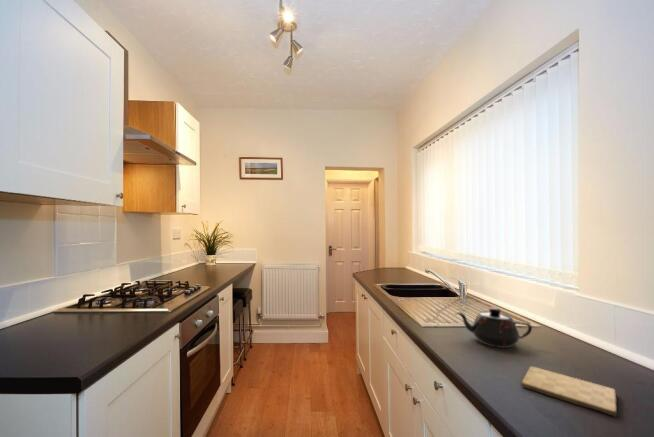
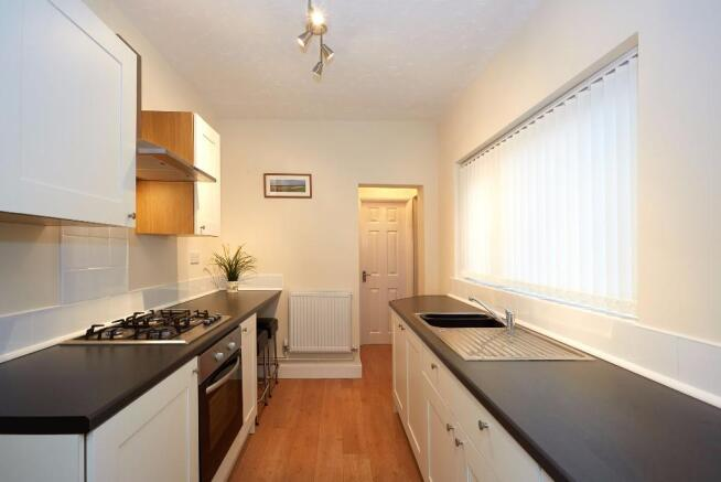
- teapot (492, 324)
- cutting board (567, 387)
